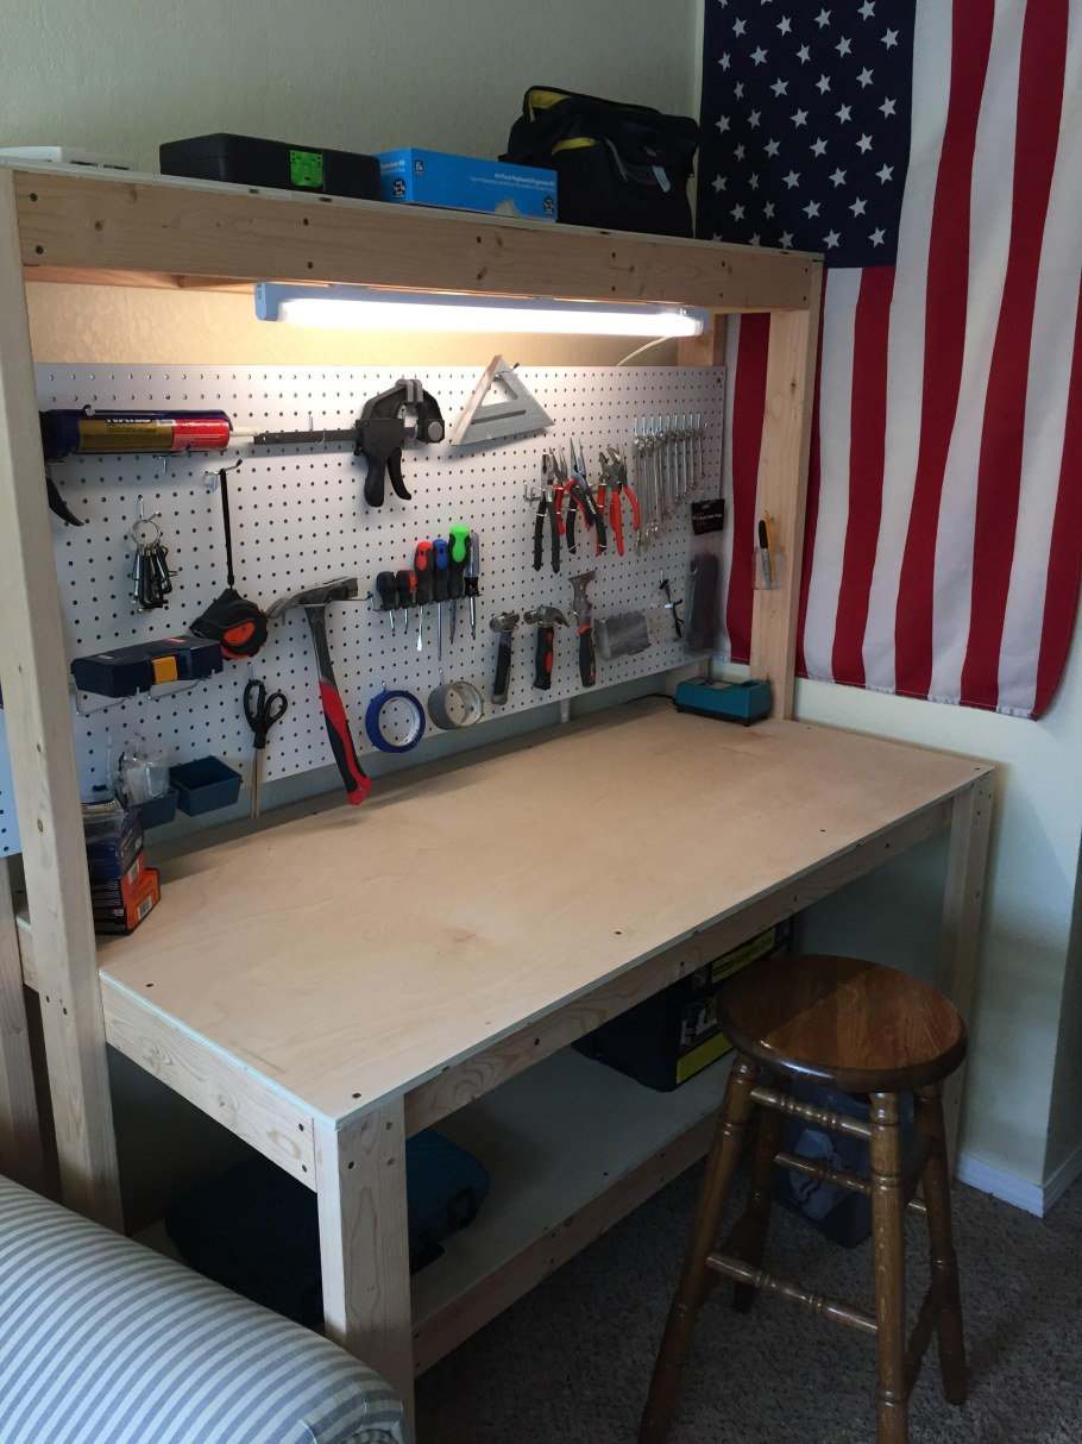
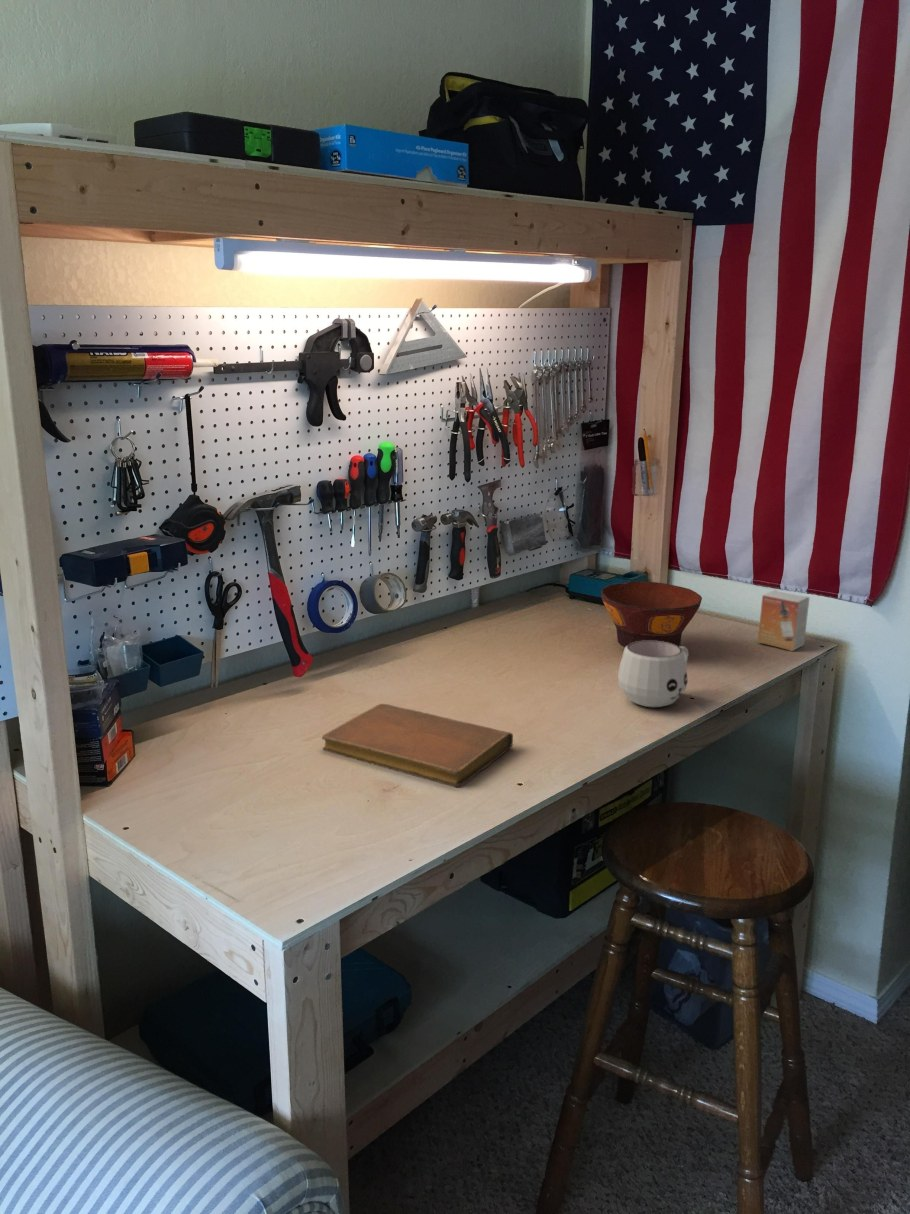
+ small box (783, 620)
+ mug (660, 672)
+ bowl (649, 622)
+ notebook (417, 741)
